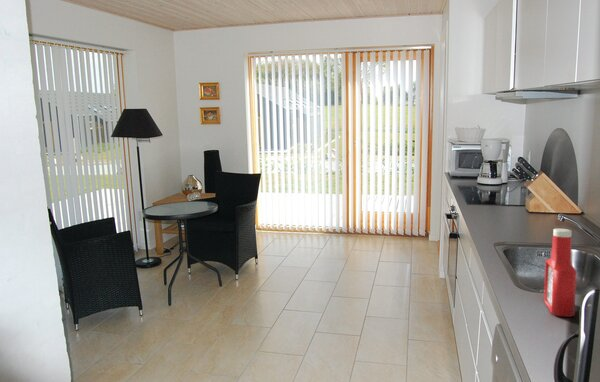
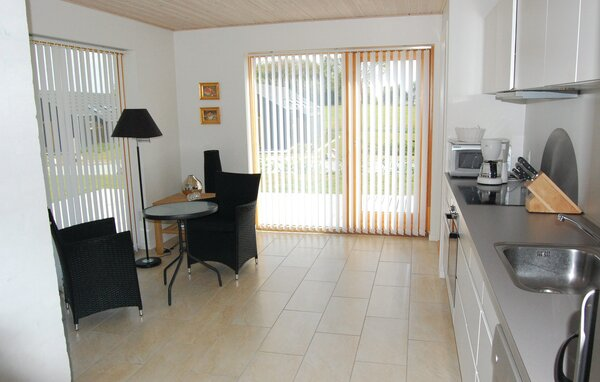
- soap bottle (560, 269)
